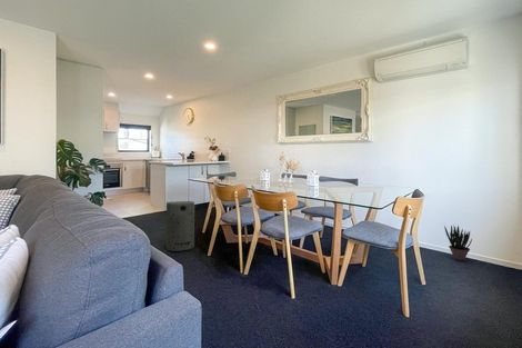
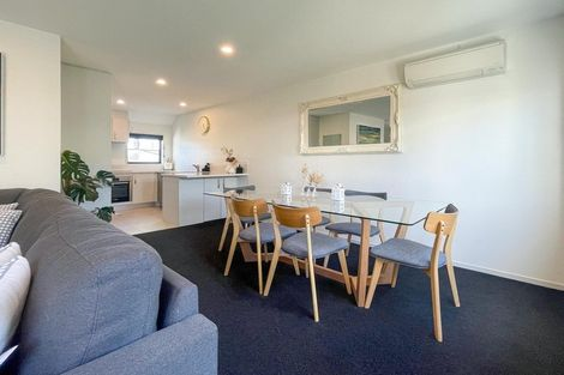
- fan (180, 225)
- potted plant (458, 241)
